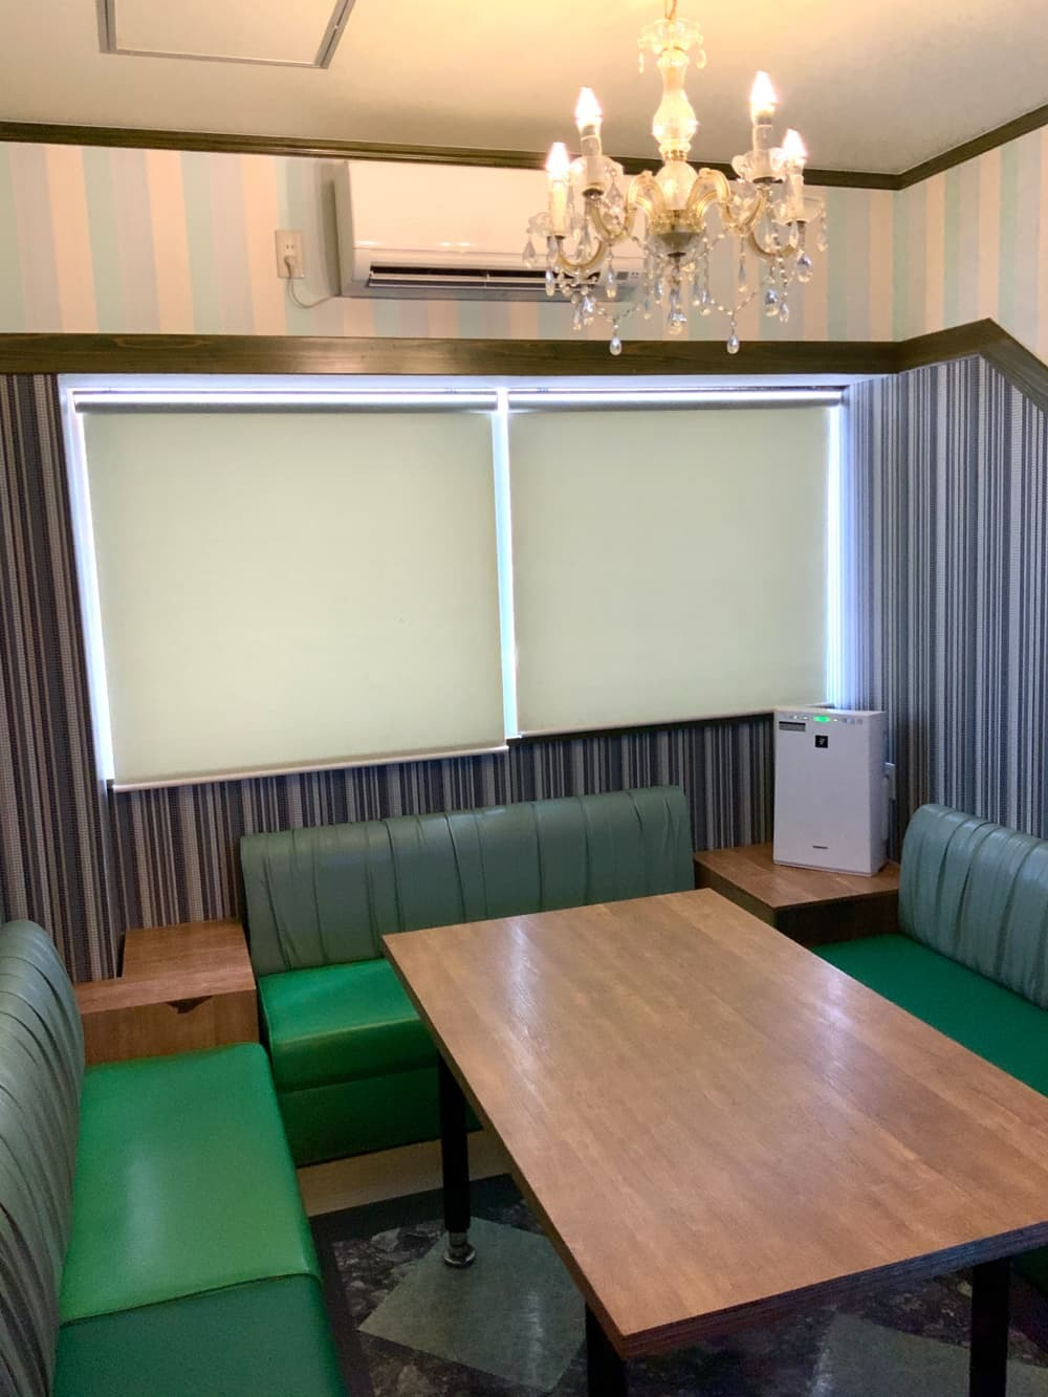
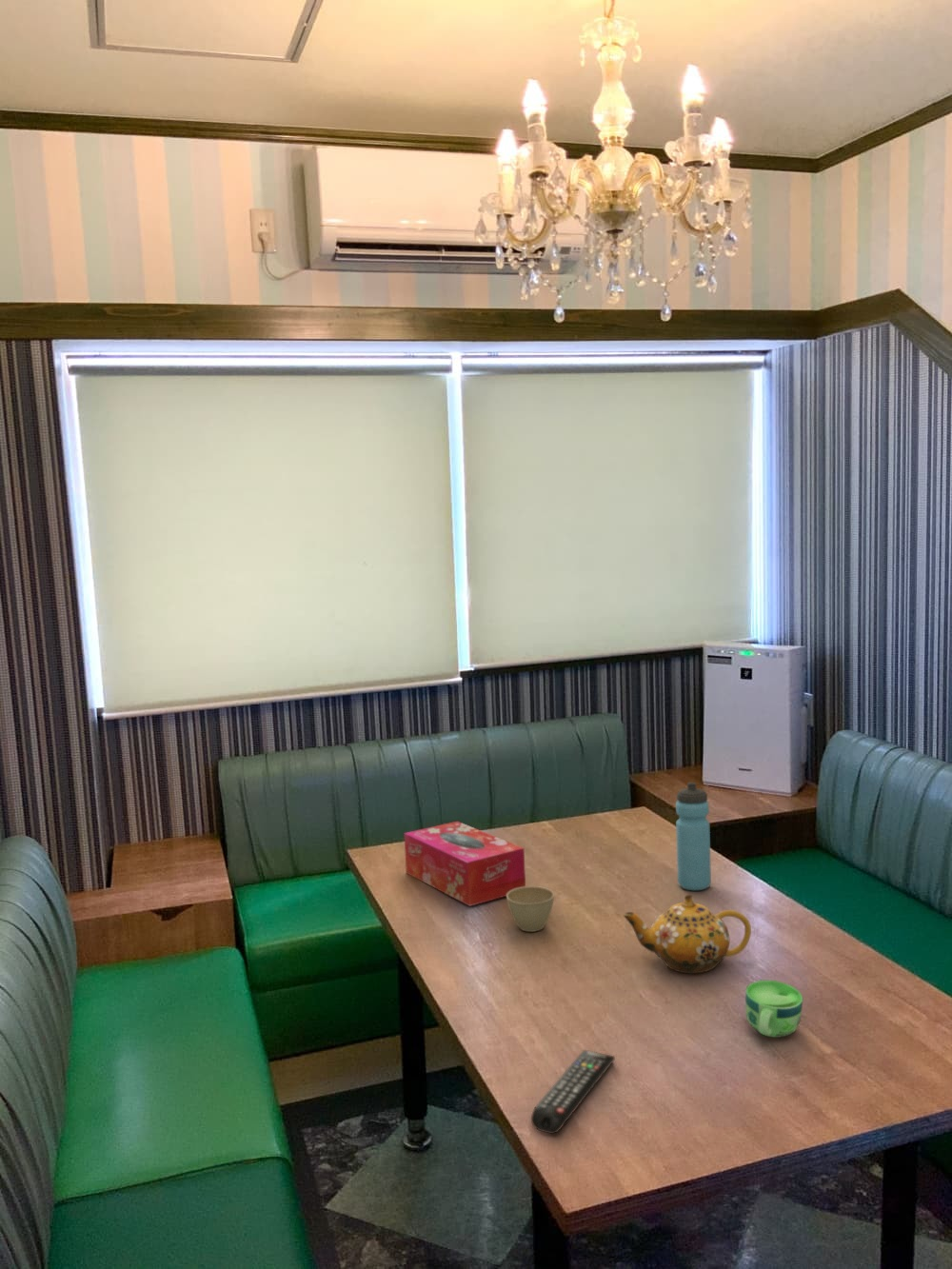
+ cup (774, 1015)
+ water bottle (693, 834)
+ remote control (575, 1087)
+ flower pot (530, 910)
+ tissue box (463, 861)
+ teapot (687, 929)
